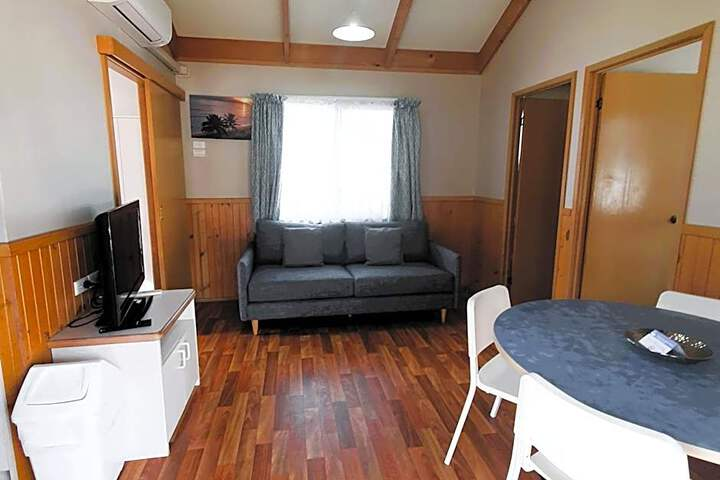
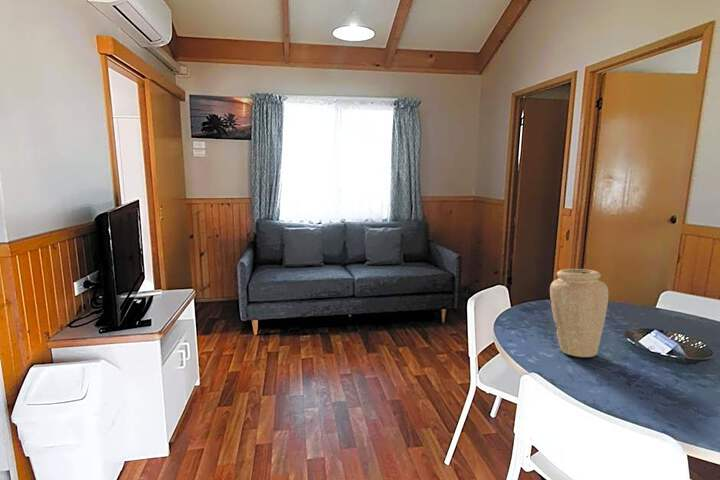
+ vase (576, 311)
